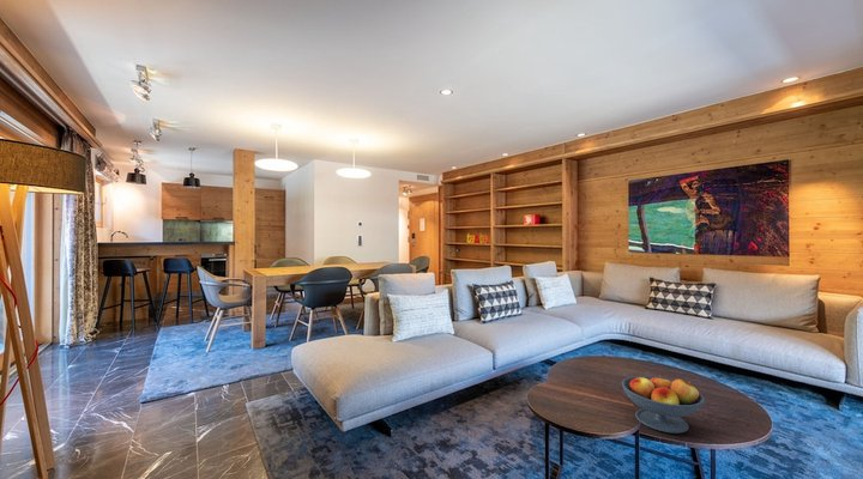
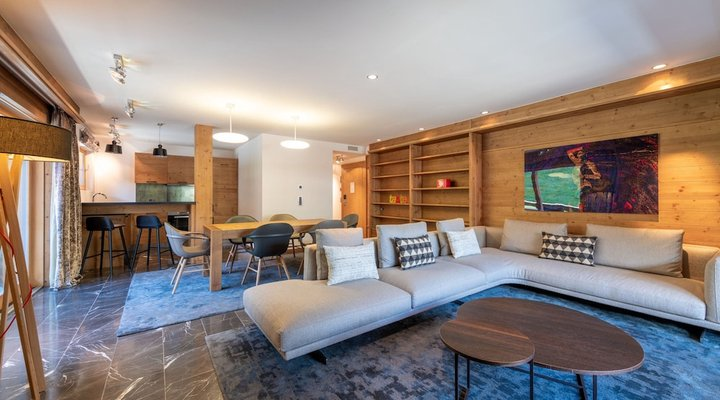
- fruit bowl (660, 399)
